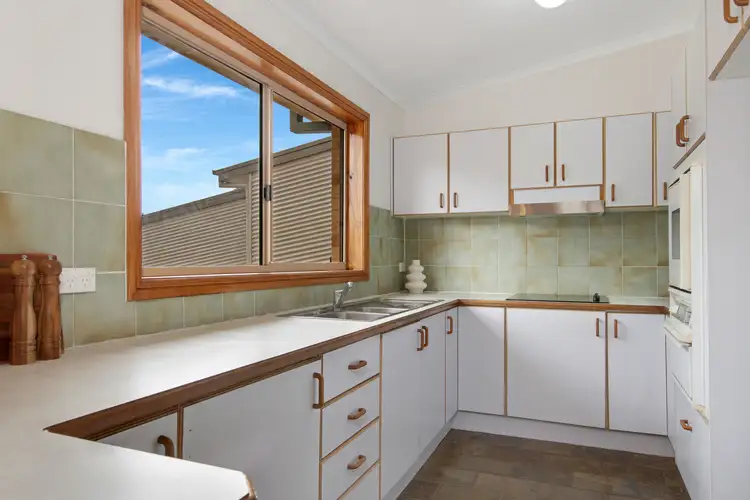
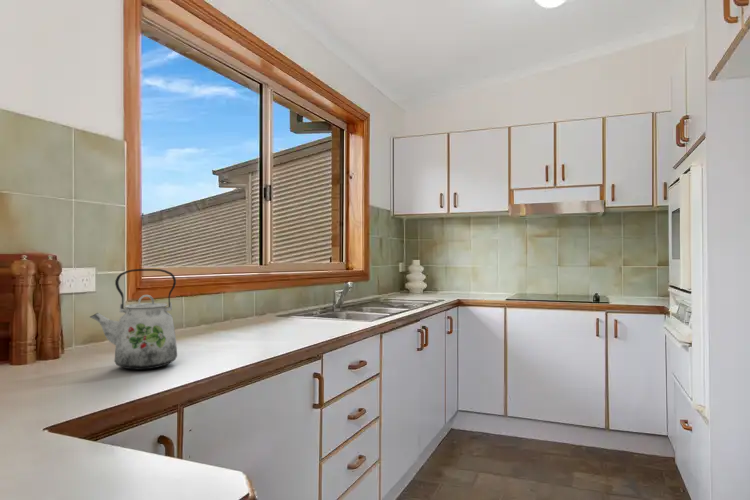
+ kettle (134, 317)
